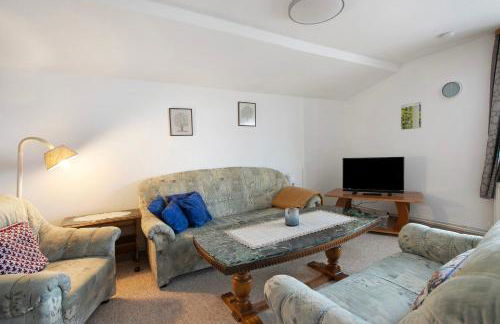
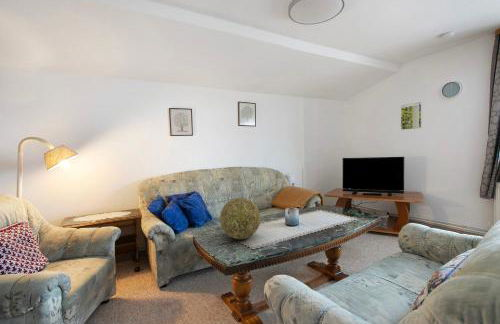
+ decorative ball (240, 218)
